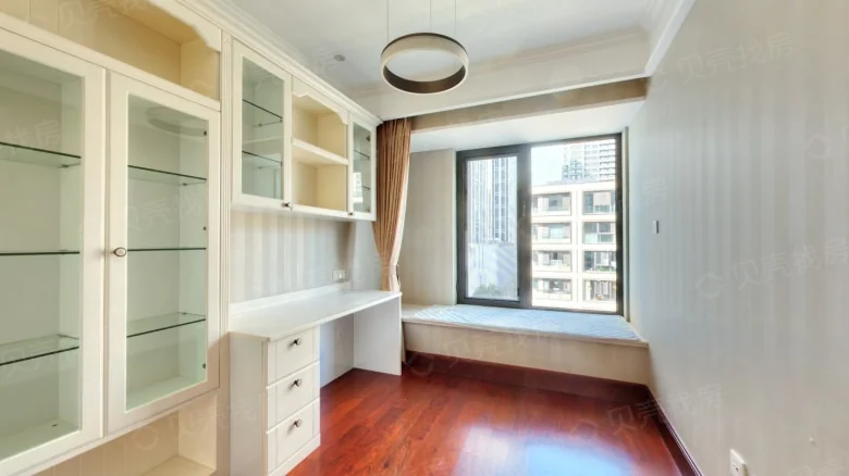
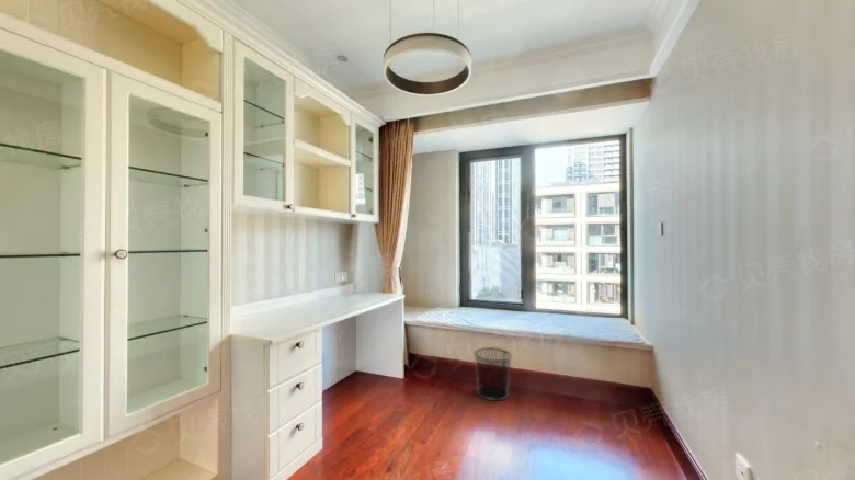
+ waste bin (492, 373)
